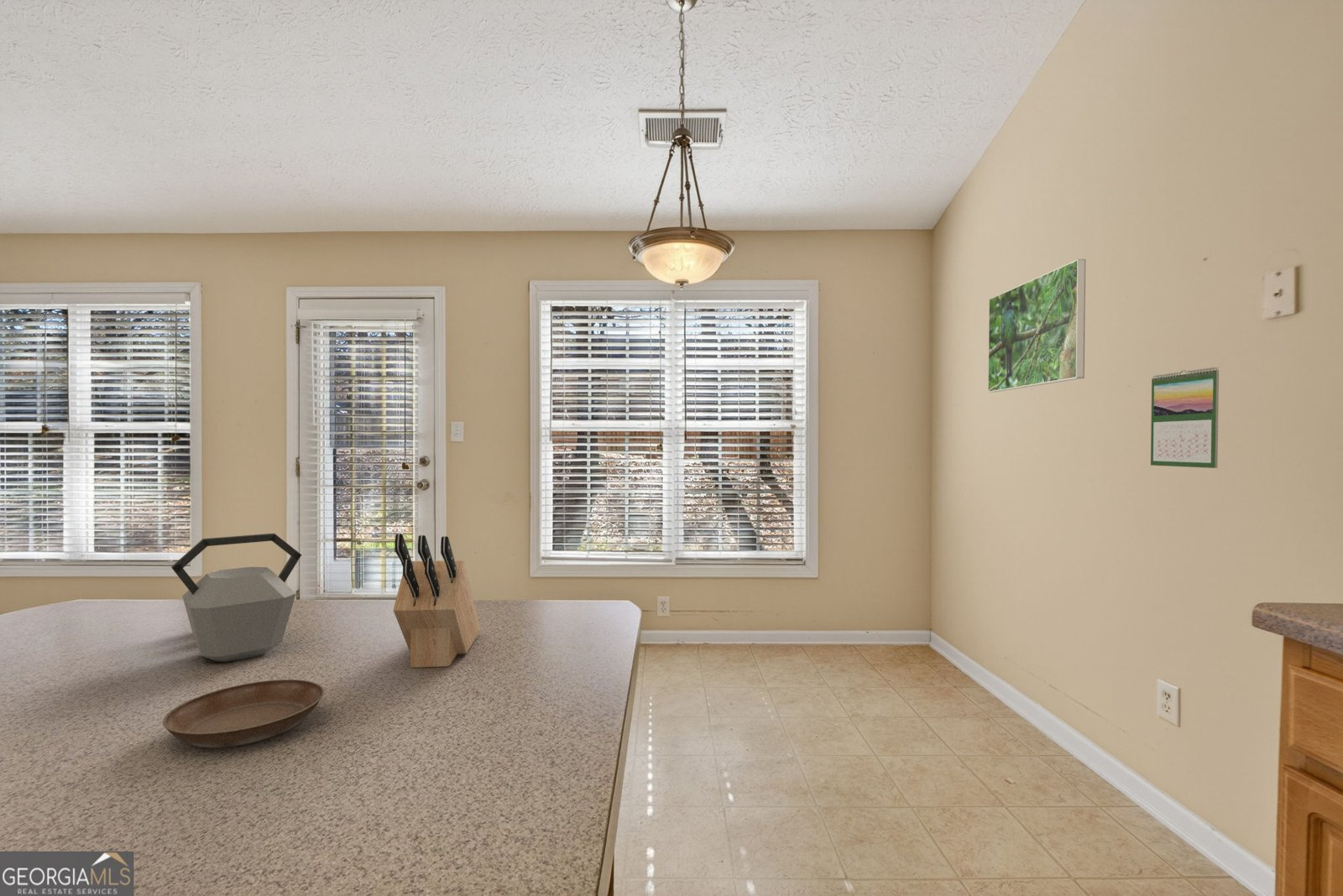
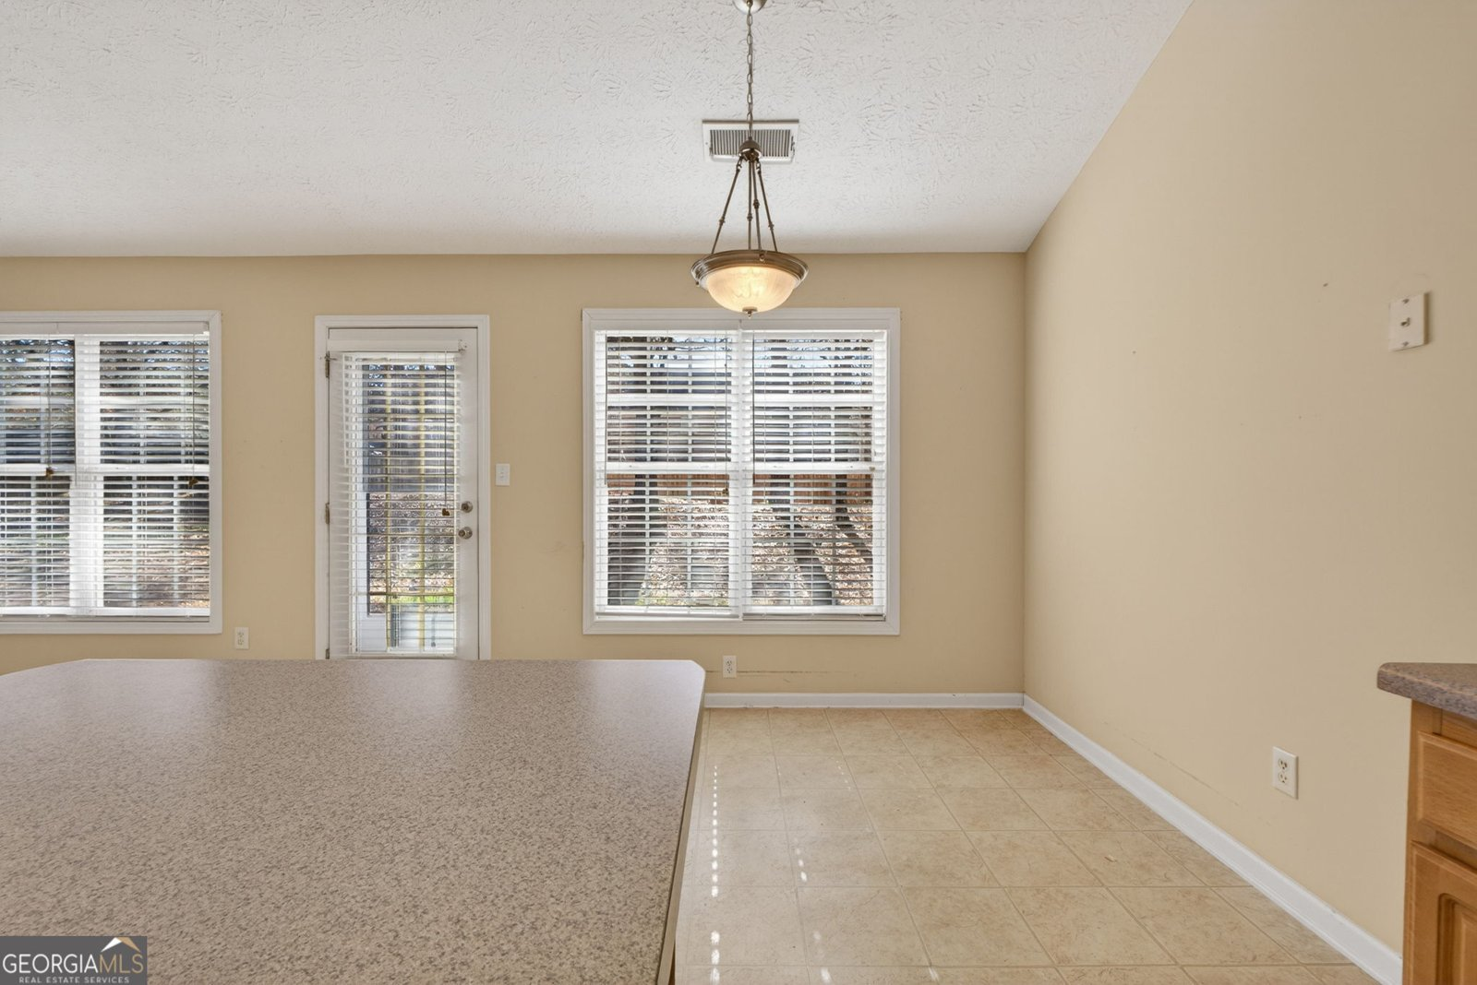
- knife block (439, 590)
- kettle (231, 586)
- saucer (248, 714)
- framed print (1031, 333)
- calendar (1182, 418)
